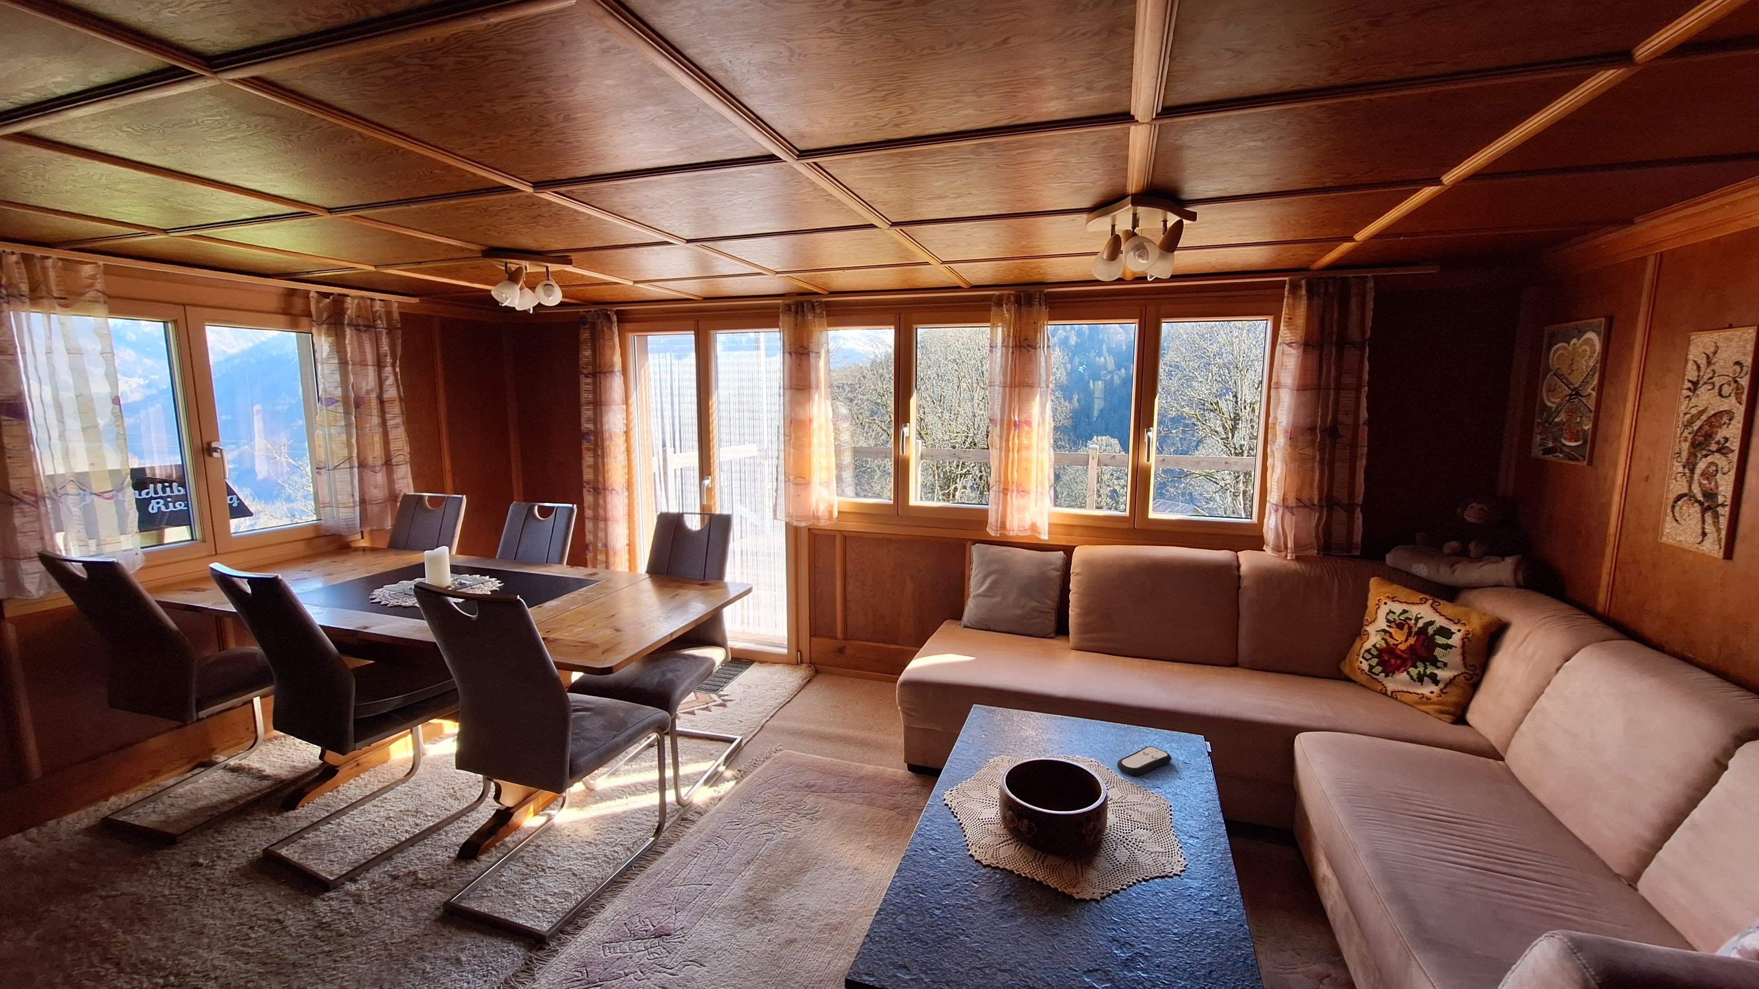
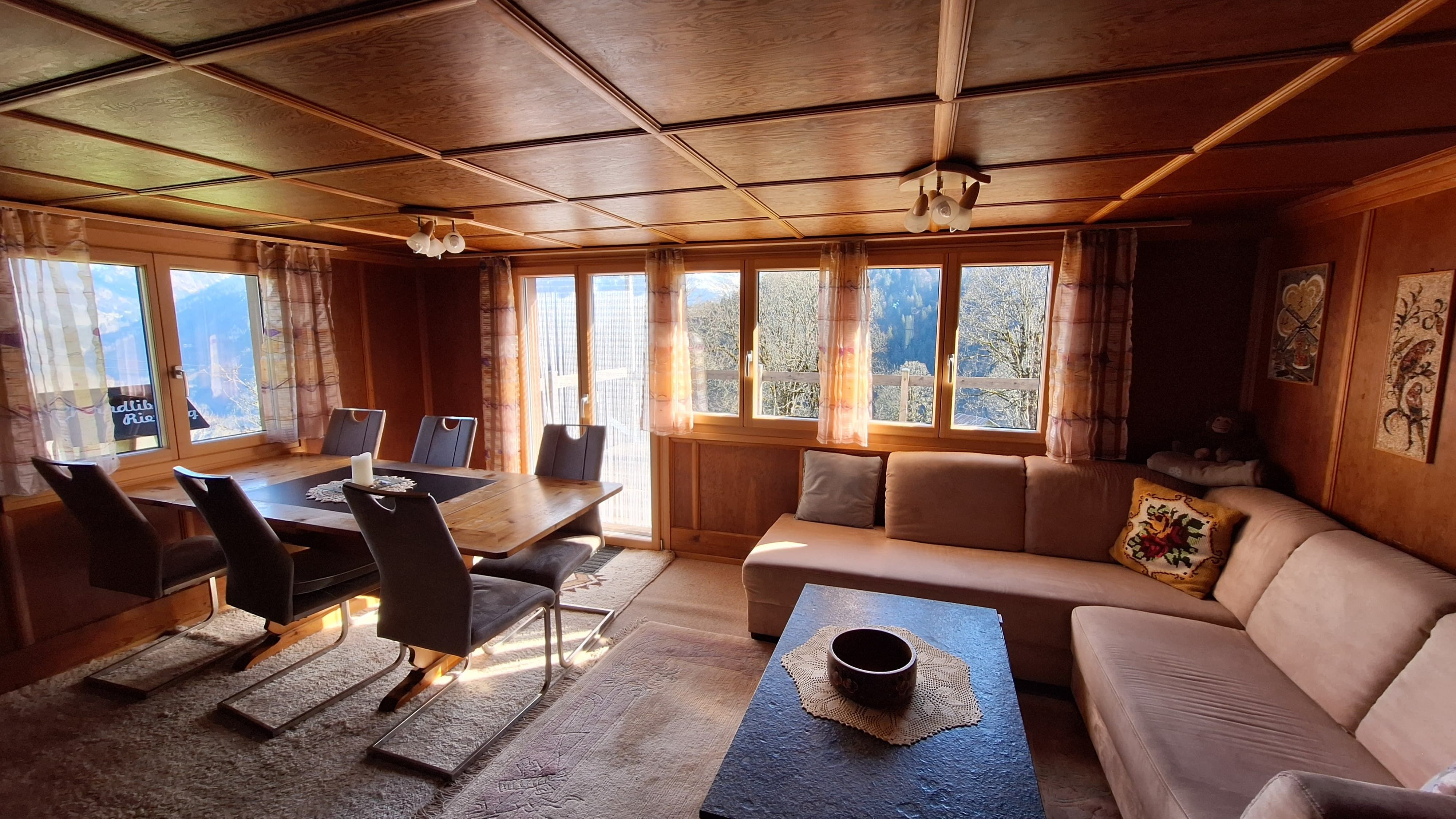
- remote control (1143, 761)
